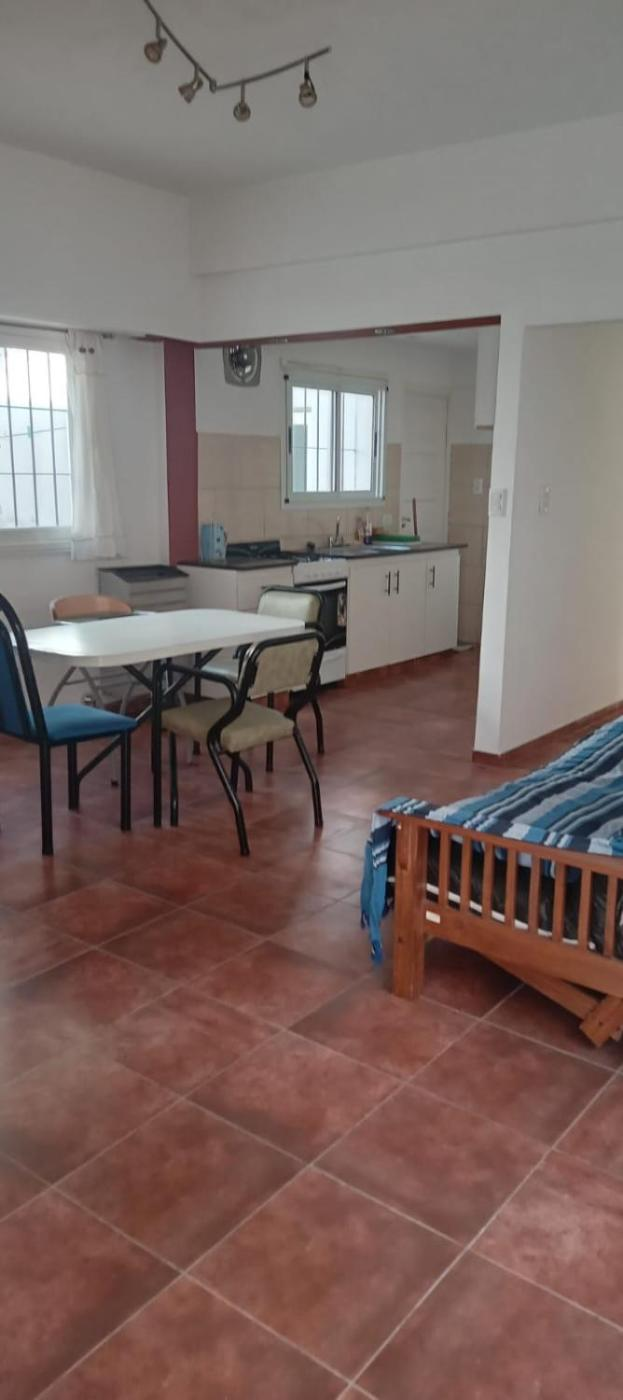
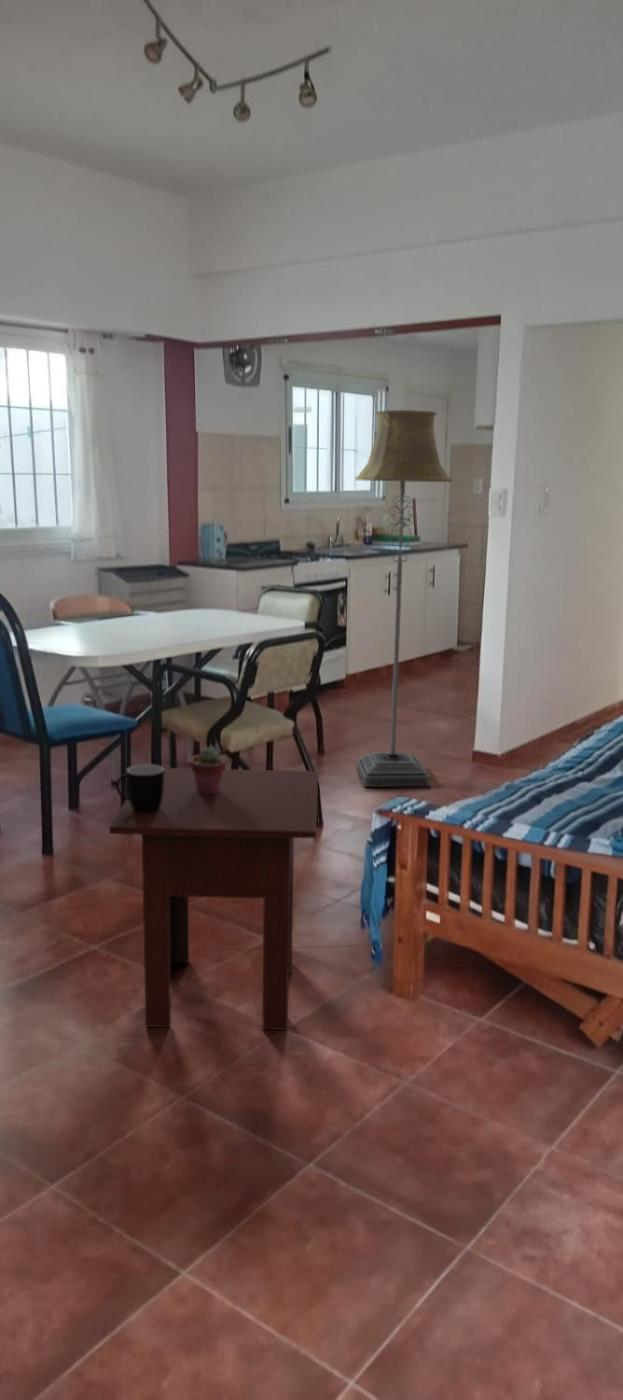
+ mug (139, 788)
+ floor lamp (398, 601)
+ potted succulent (208, 768)
+ side table (223, 896)
